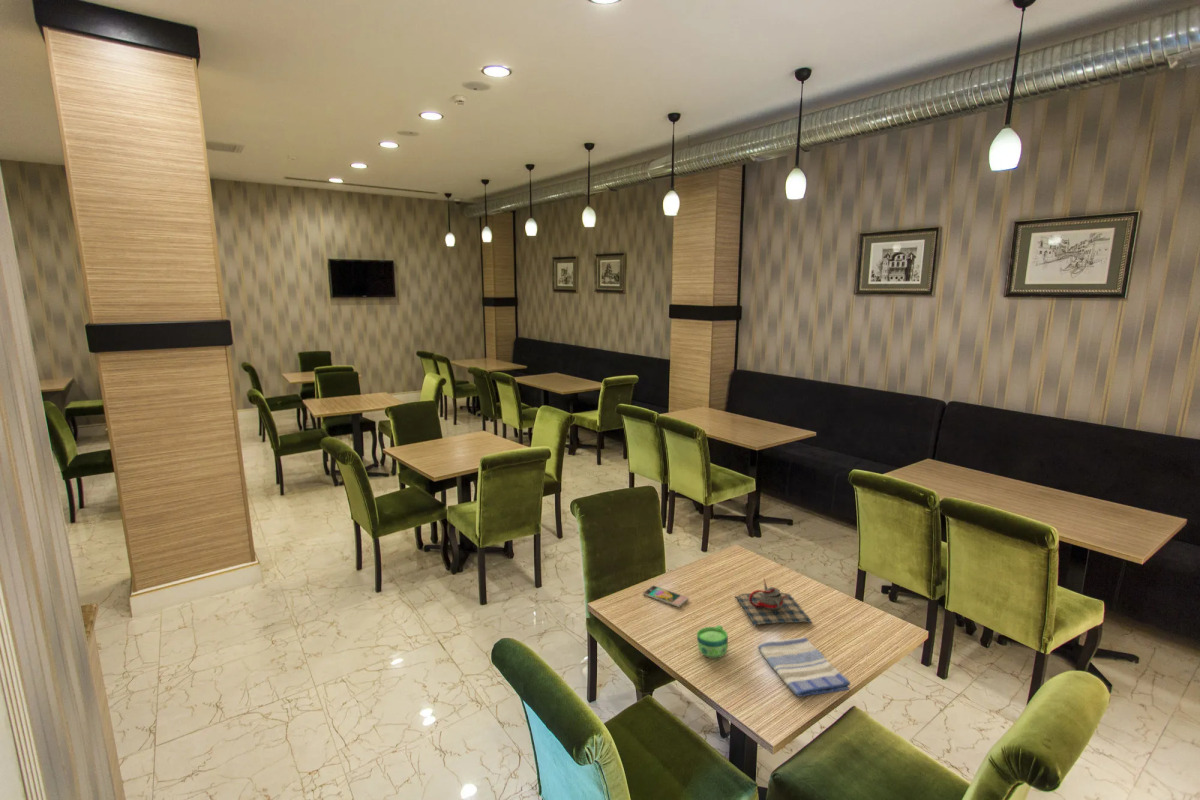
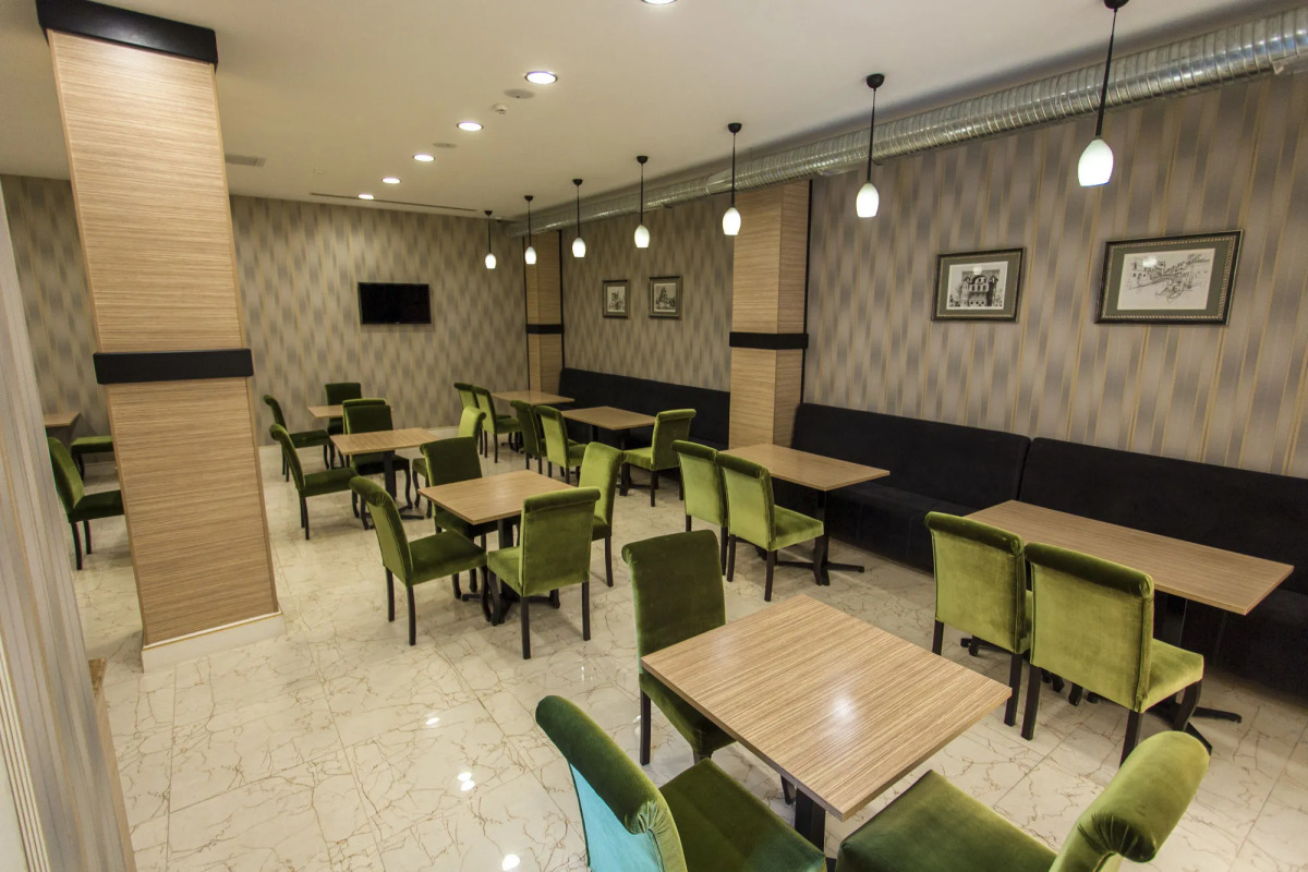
- teapot (772, 598)
- smartphone (665, 595)
- dish towel (801, 664)
- cup (712, 640)
